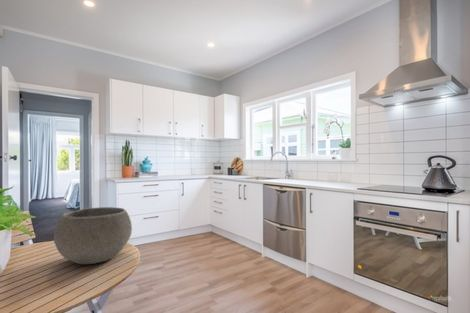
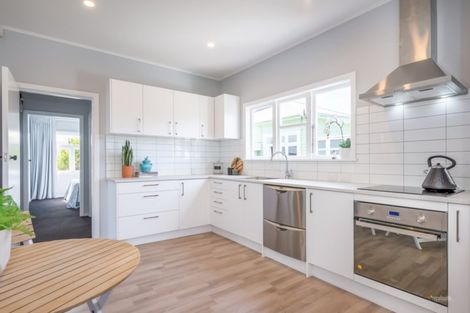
- bowl (95, 234)
